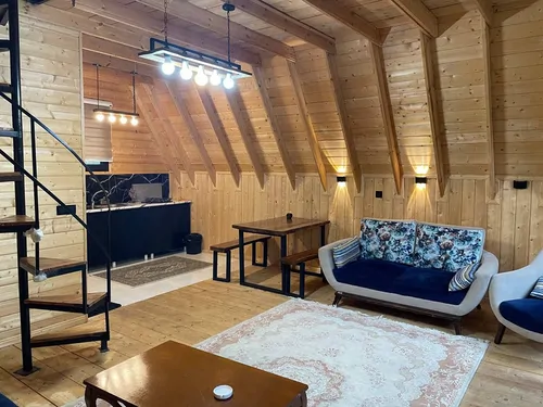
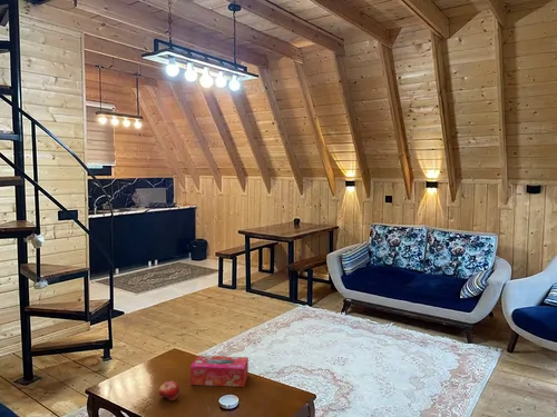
+ tissue box (219, 370)
+ fruit (169, 390)
